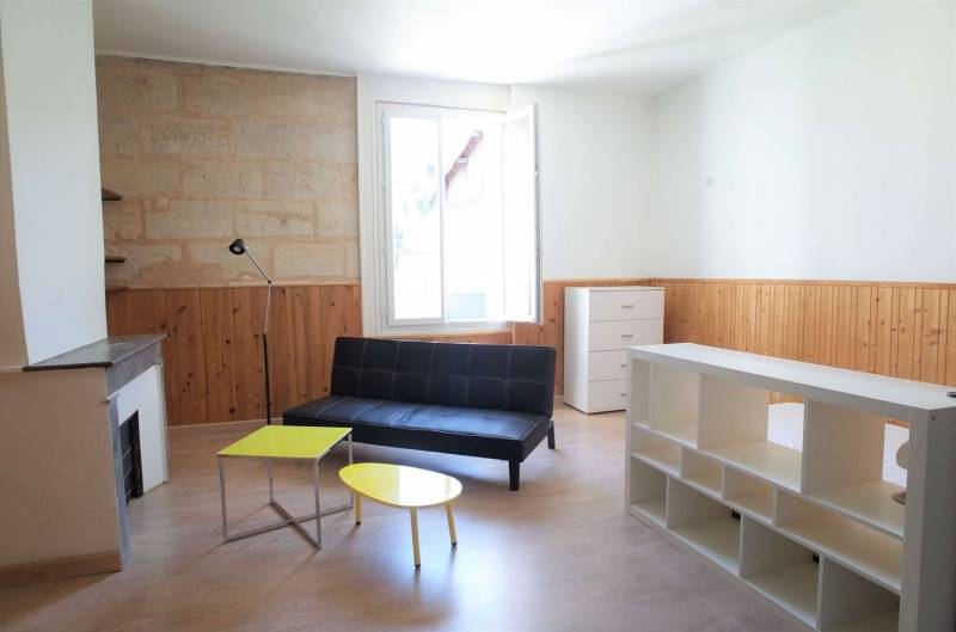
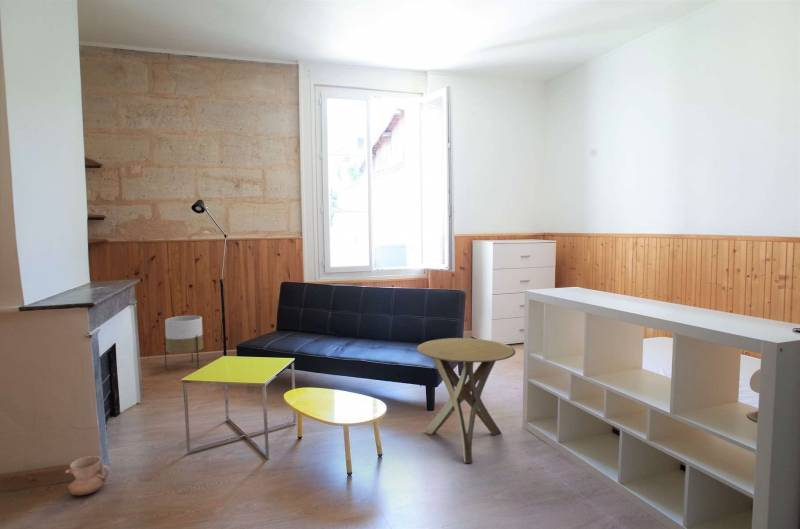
+ ceramic jug (87, 476)
+ side table (465, 394)
+ planter (184, 342)
